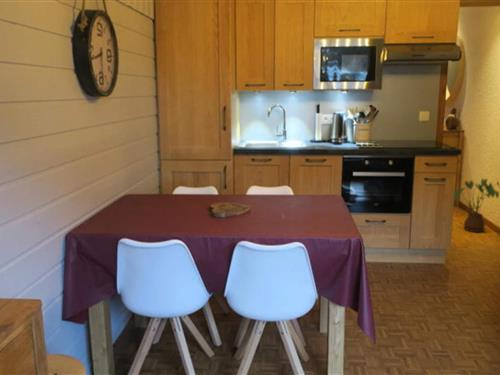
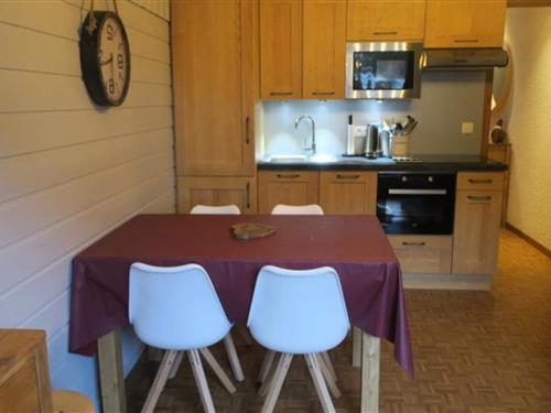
- house plant (474, 205)
